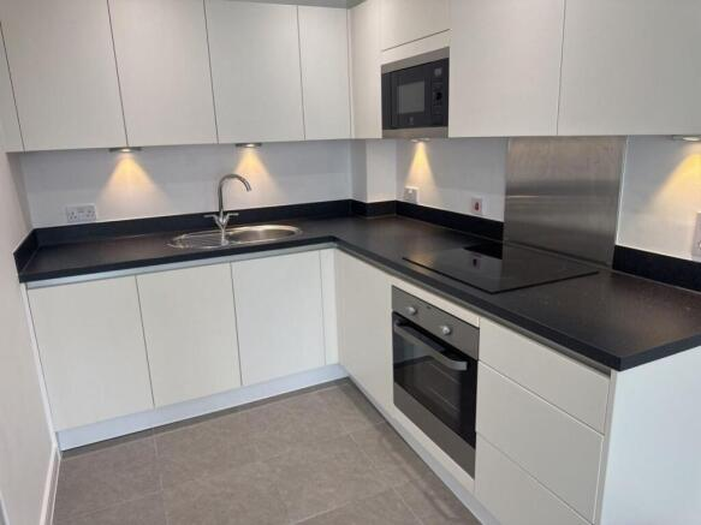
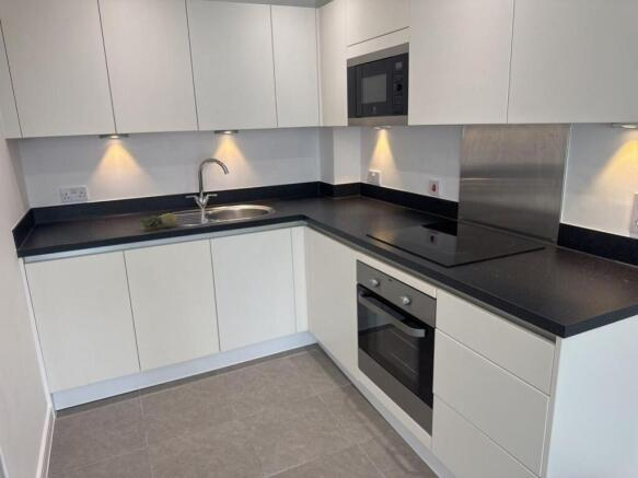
+ fruit (156, 221)
